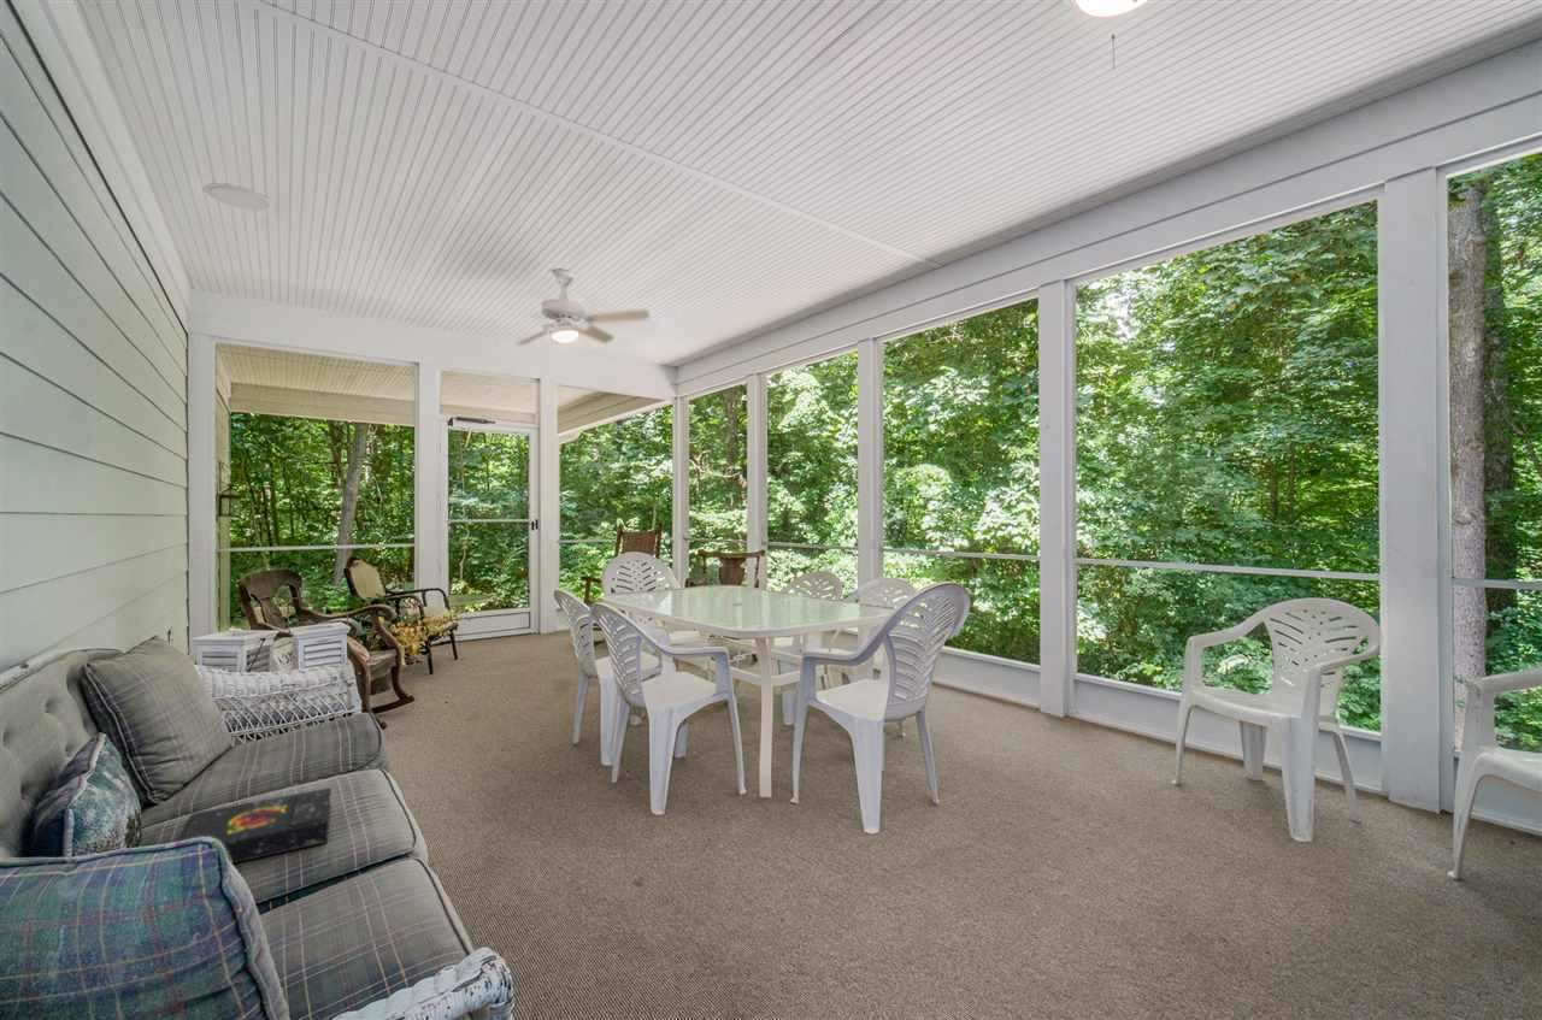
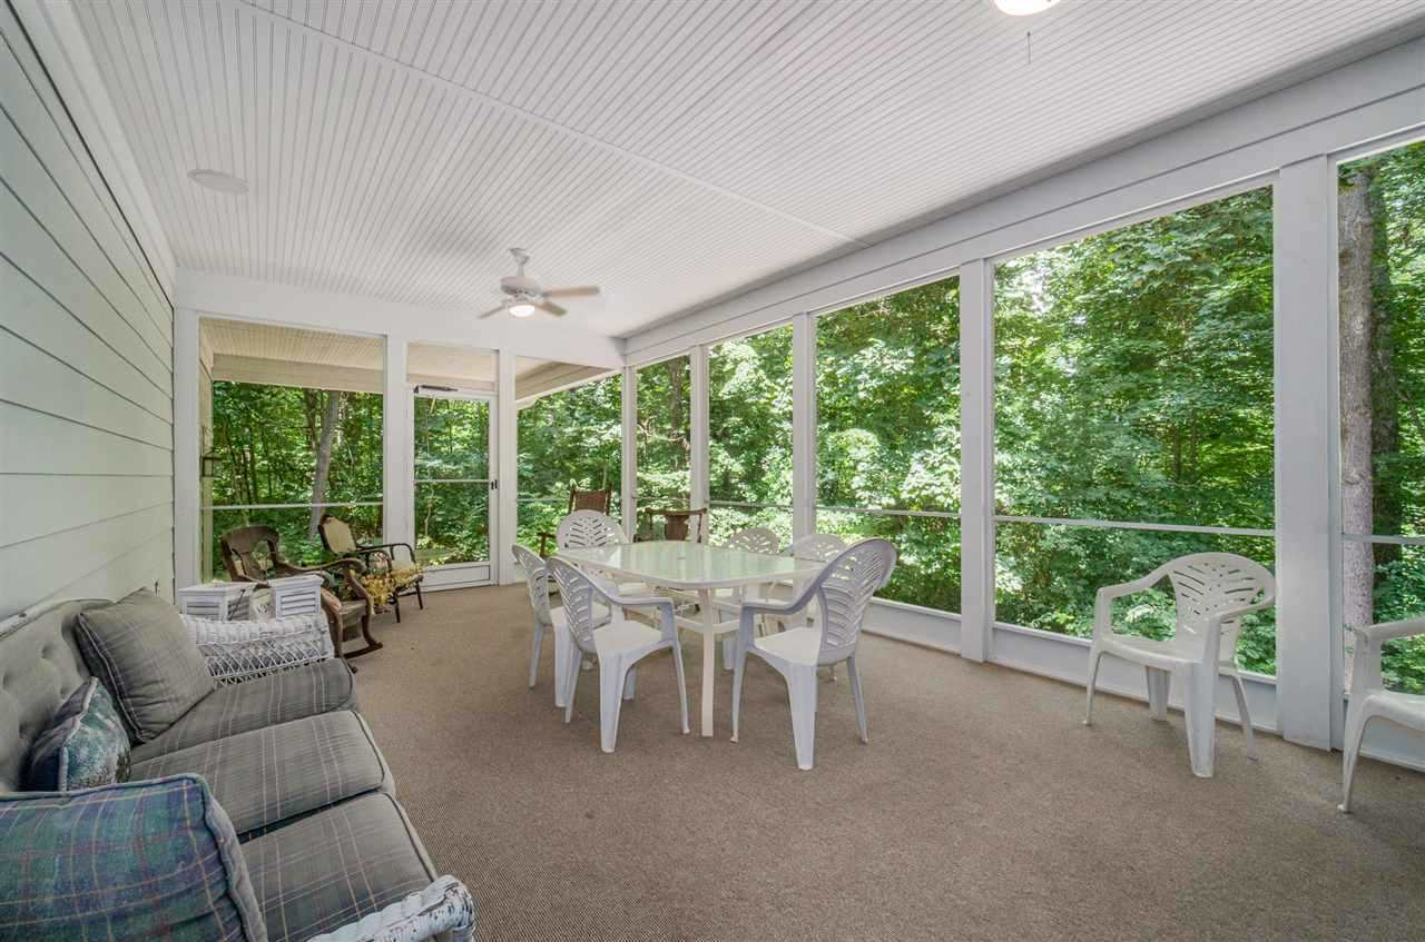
- book (258, 826)
